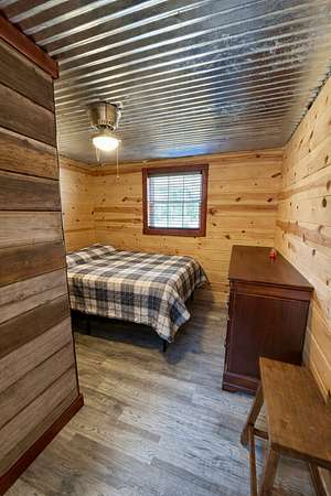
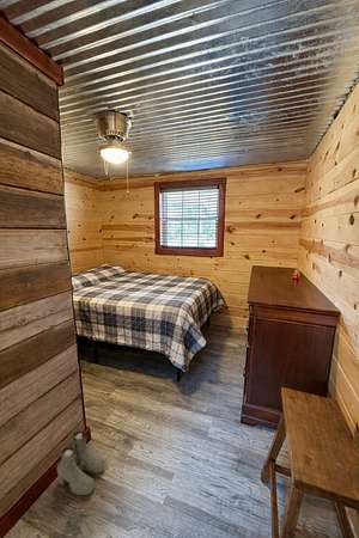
+ boots (80, 459)
